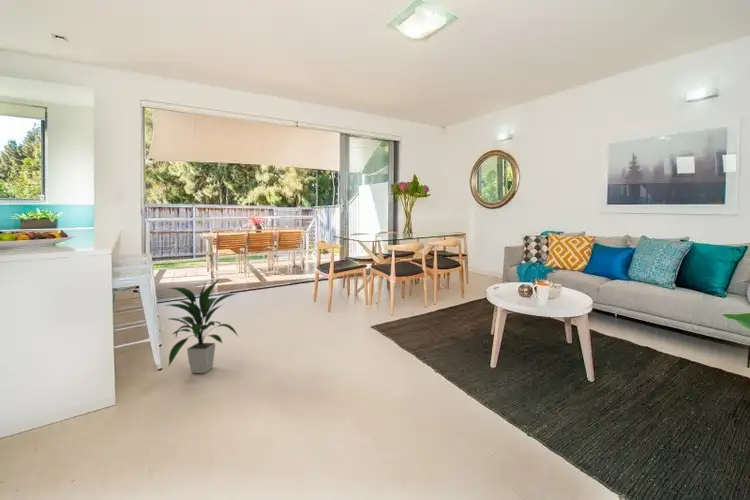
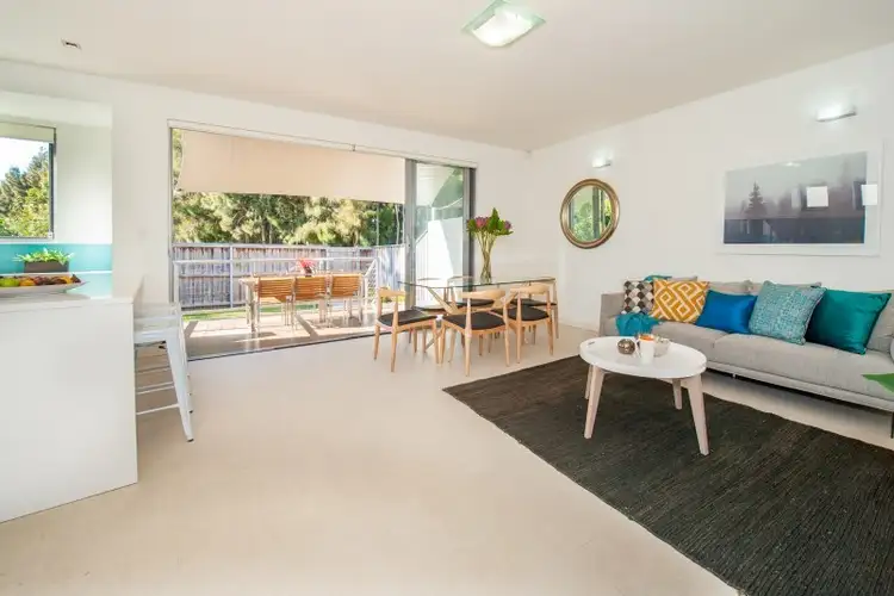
- indoor plant (197, 324)
